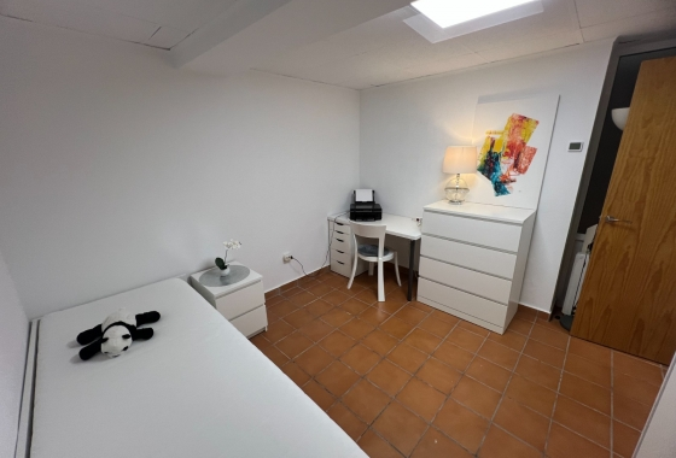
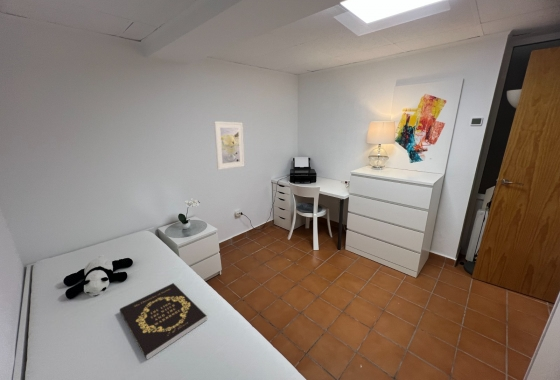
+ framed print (230, 145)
+ book (162, 314)
